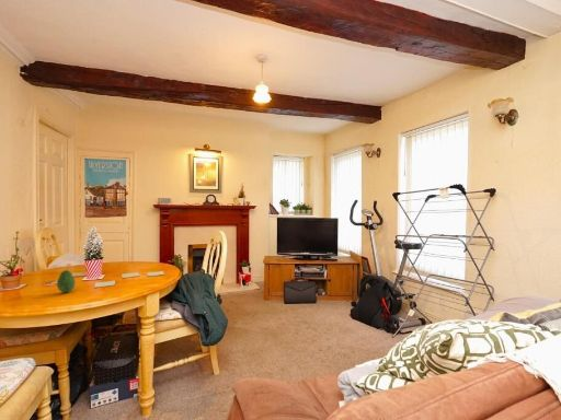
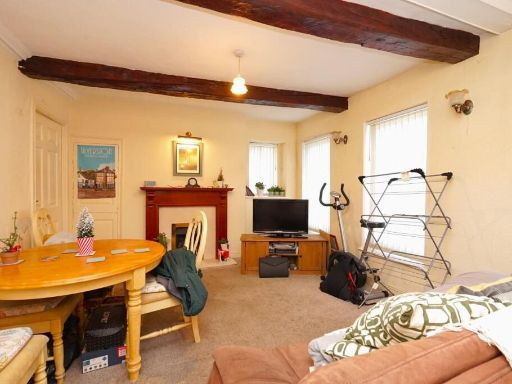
- fruit (66, 281)
